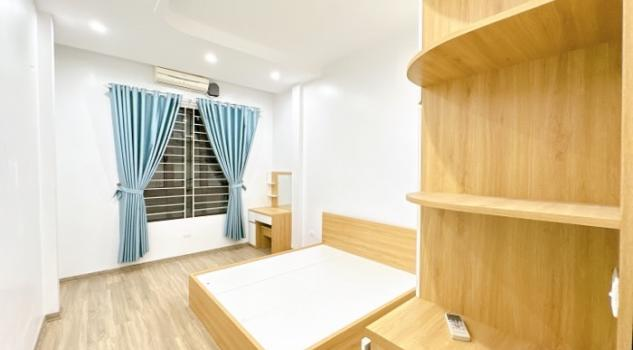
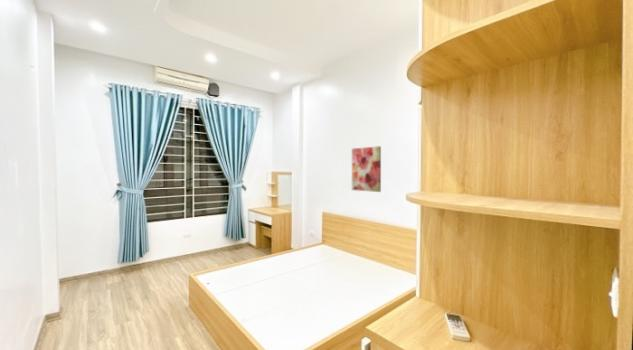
+ wall art (365, 169)
